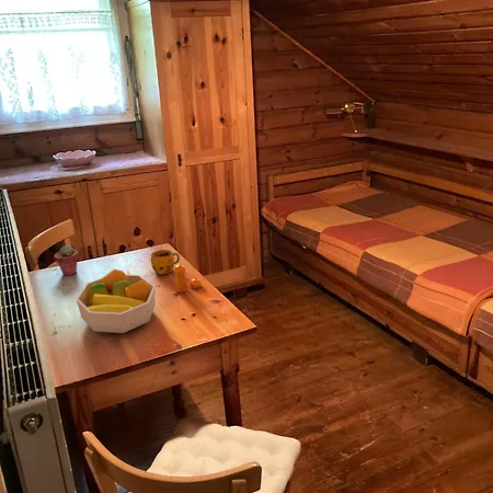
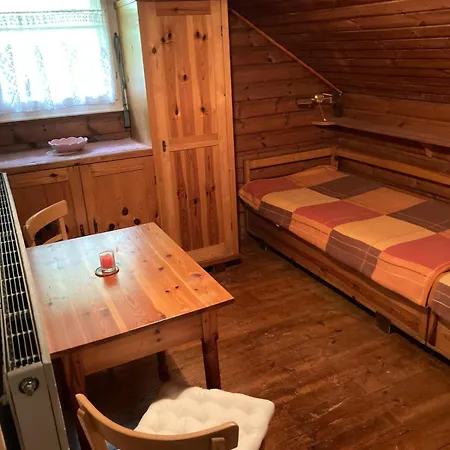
- mug (165, 261)
- pepper shaker (185, 275)
- fruit bowl (117, 299)
- potted succulent (67, 259)
